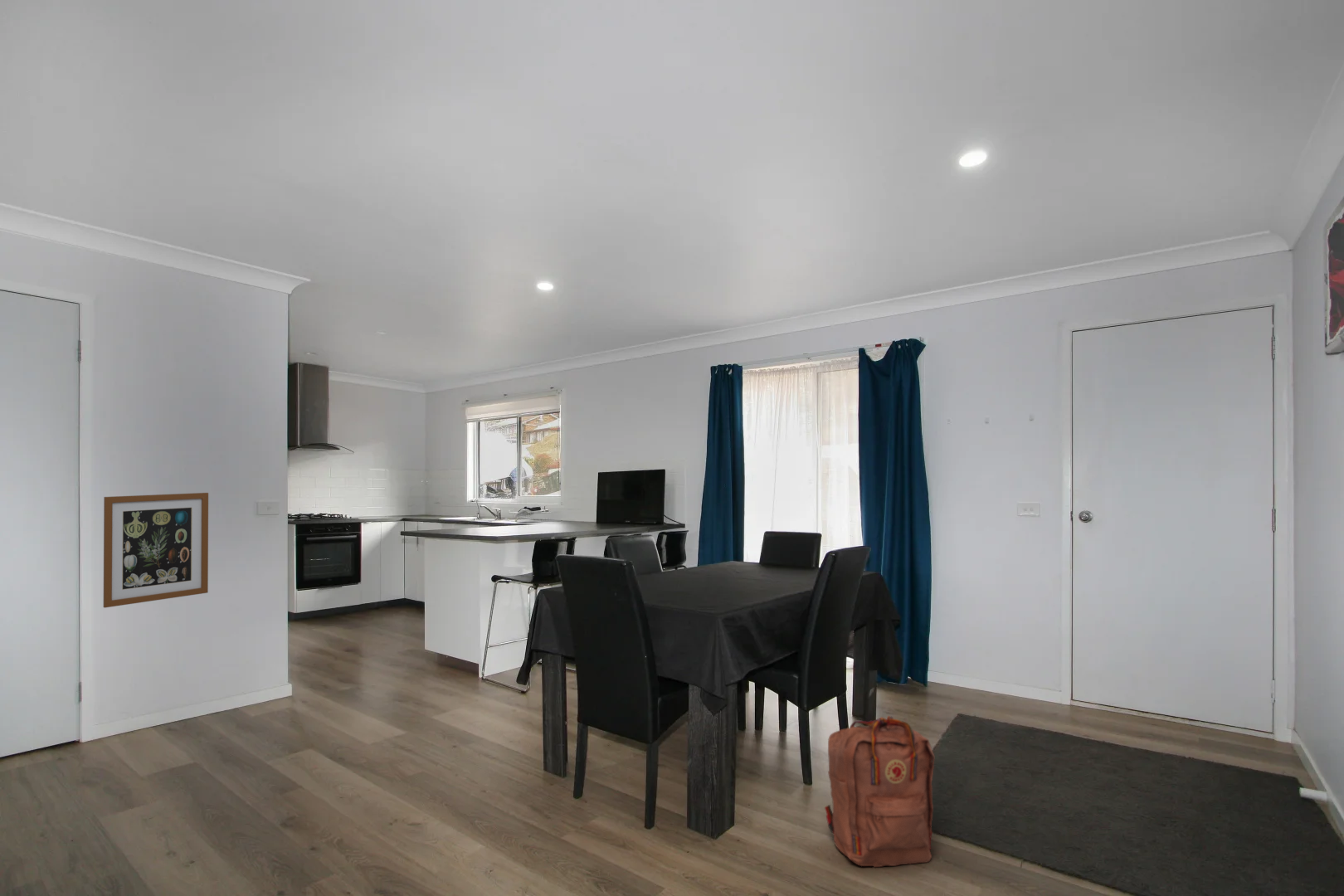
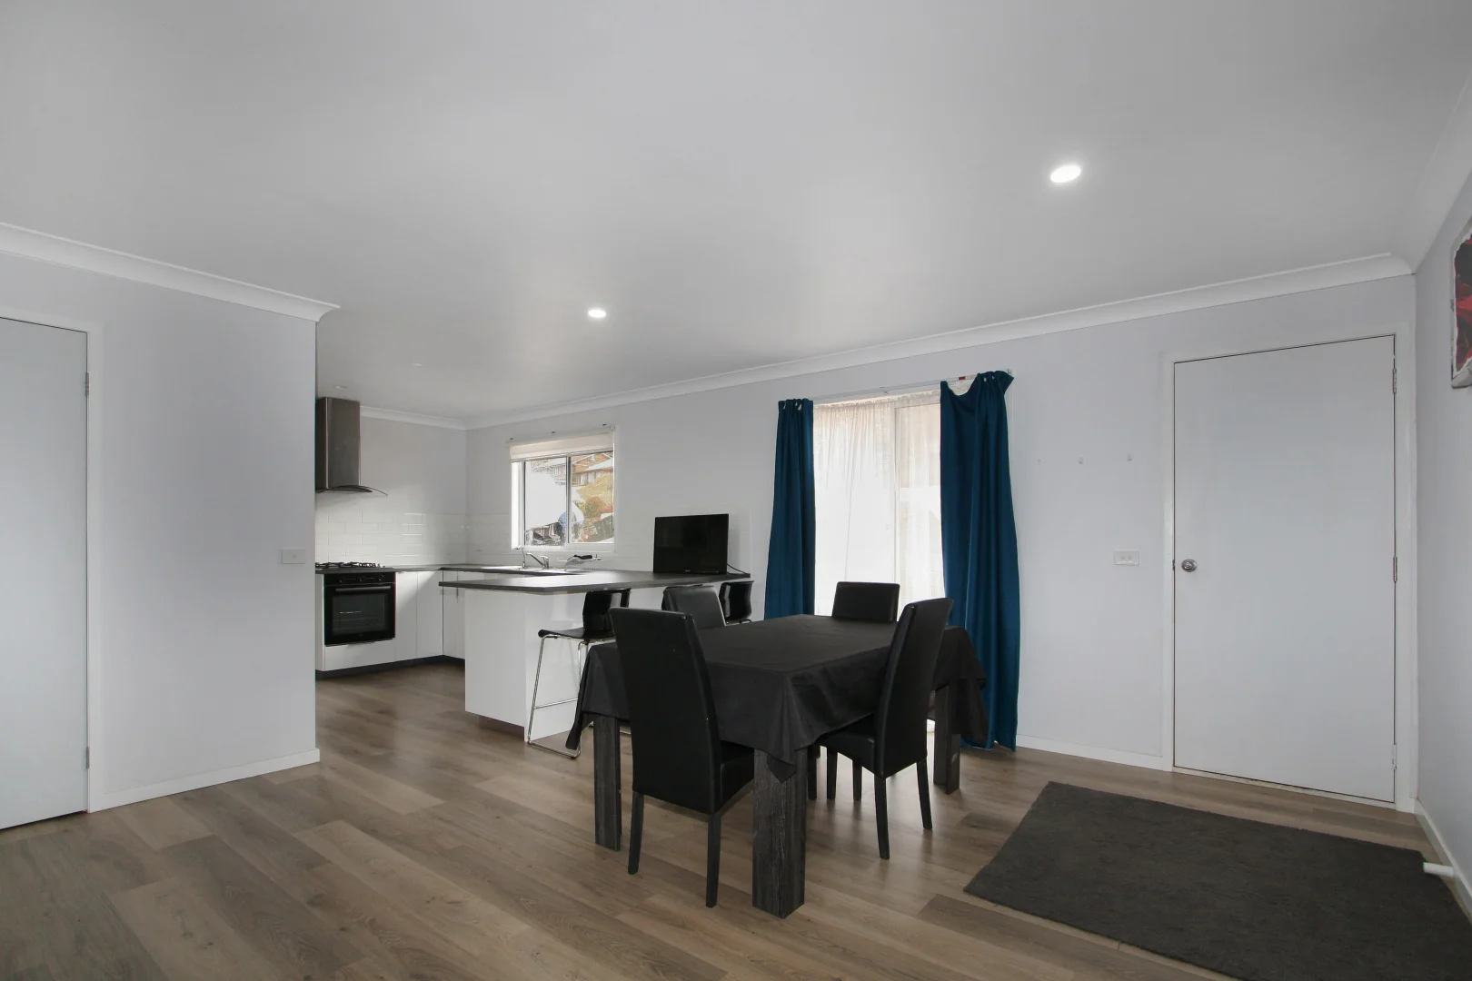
- wall art (158, 547)
- backpack (878, 782)
